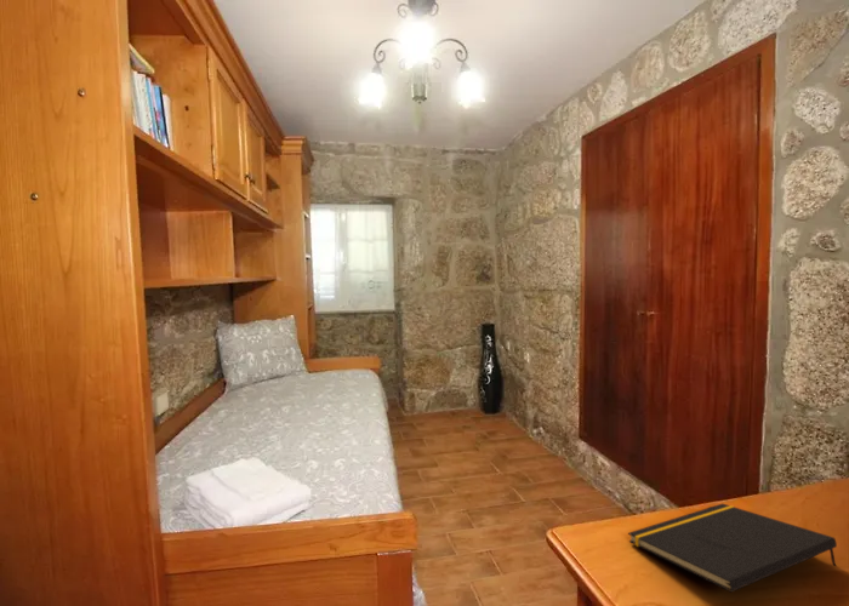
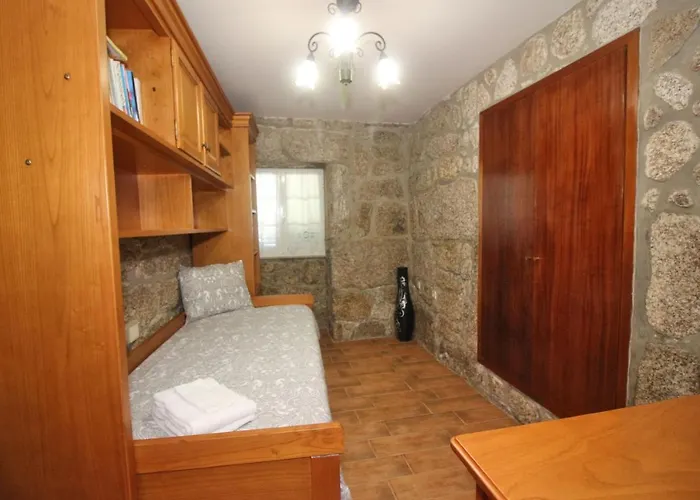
- notepad (725, 539)
